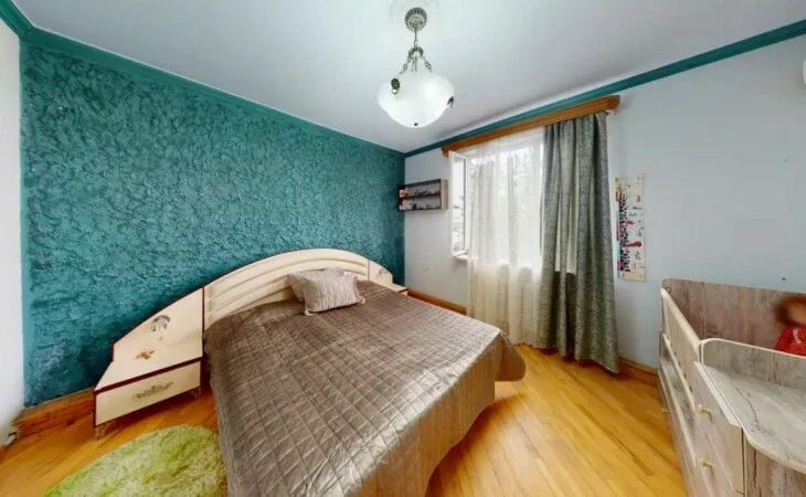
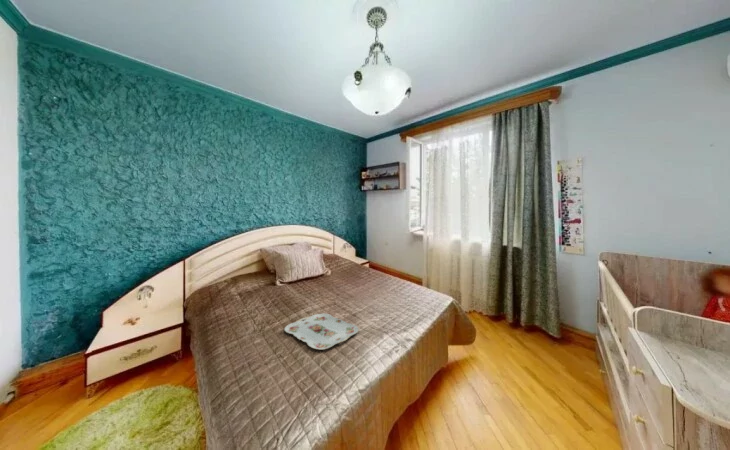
+ serving tray (321, 329)
